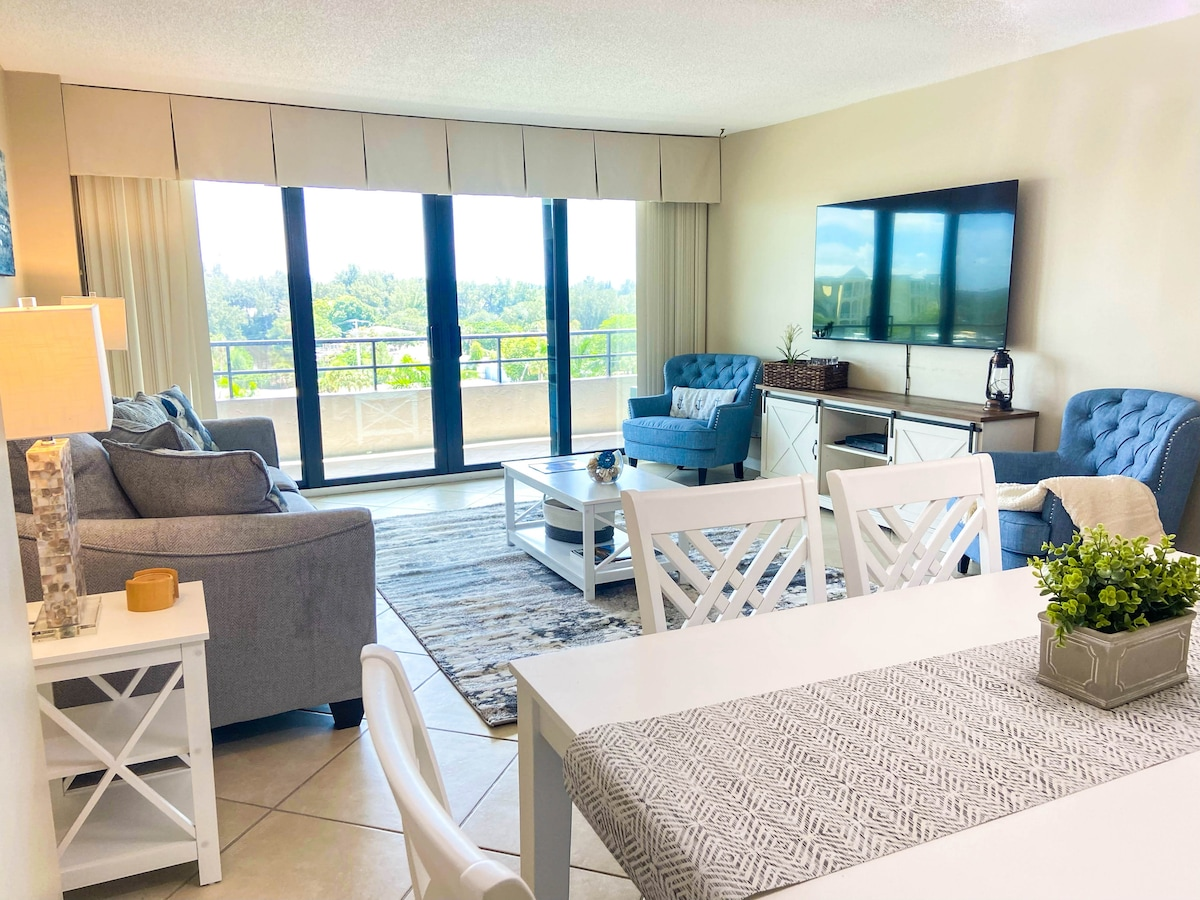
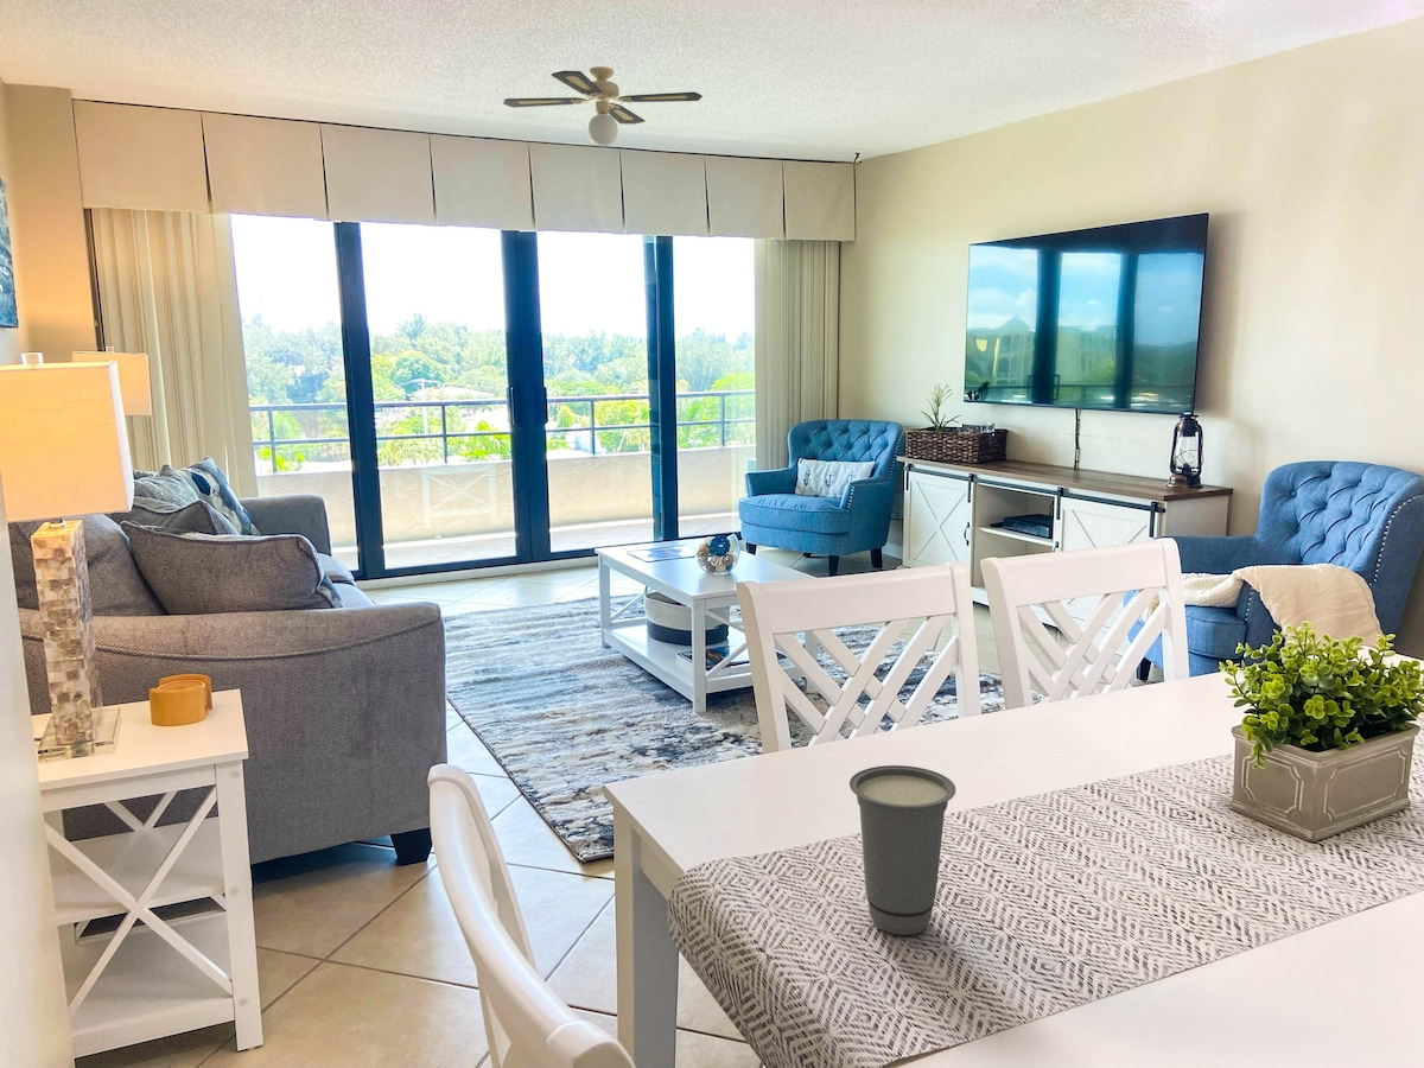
+ cup (901, 853)
+ ceiling fan (602, 108)
